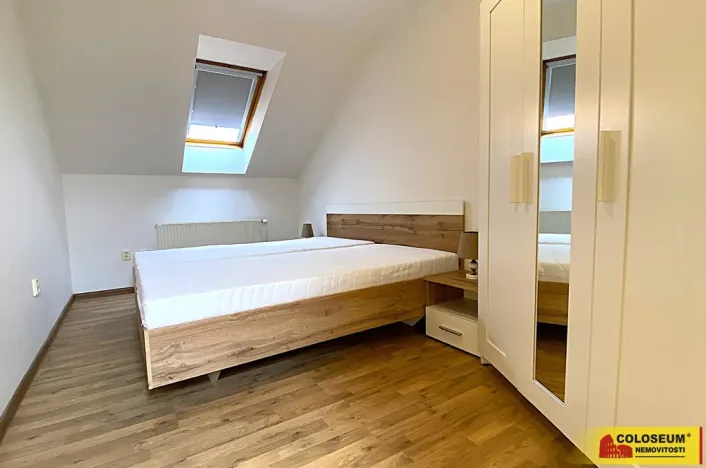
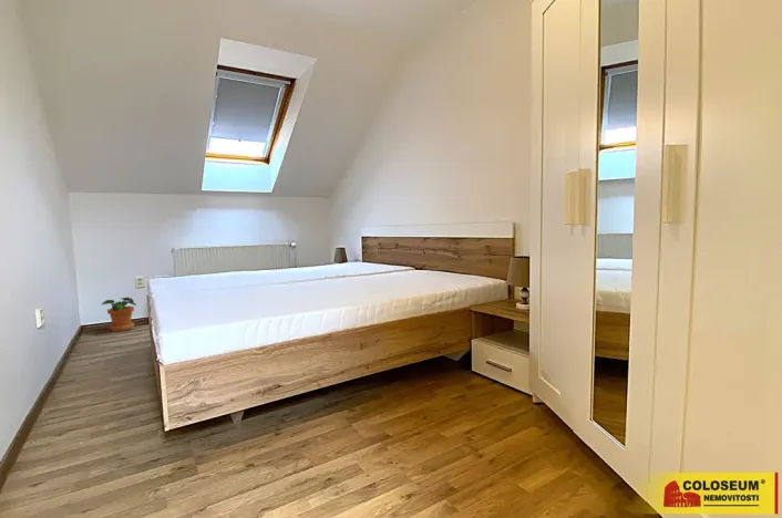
+ potted plant (119, 314)
